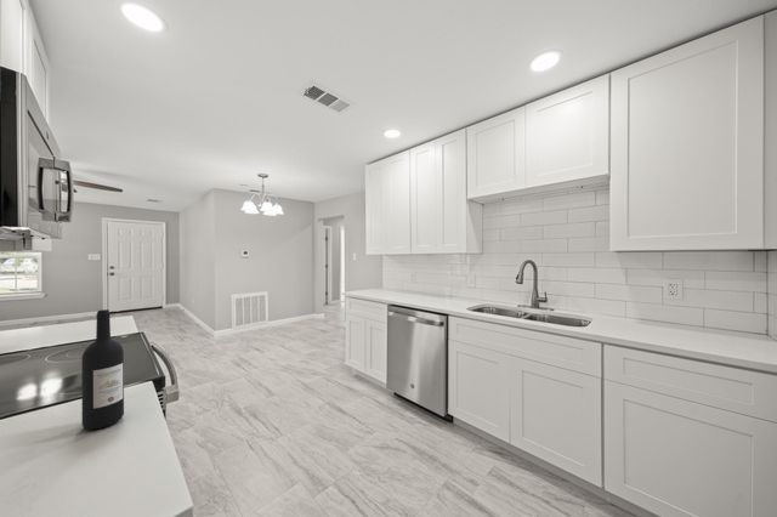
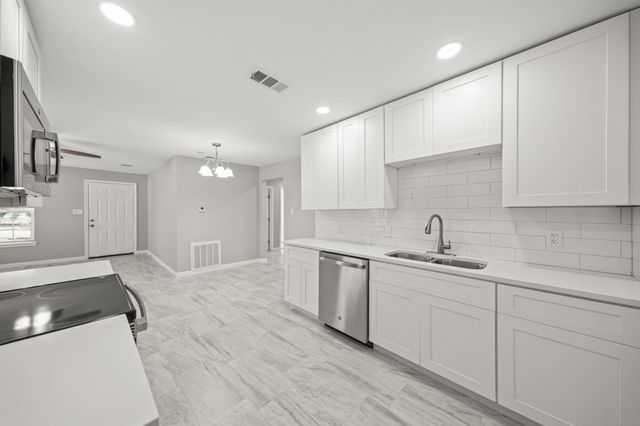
- wine bottle (103, 367)
